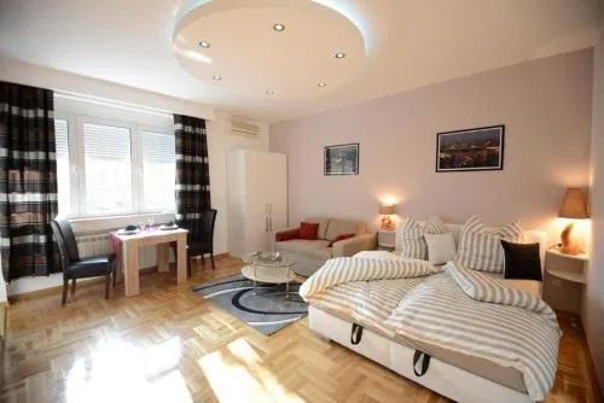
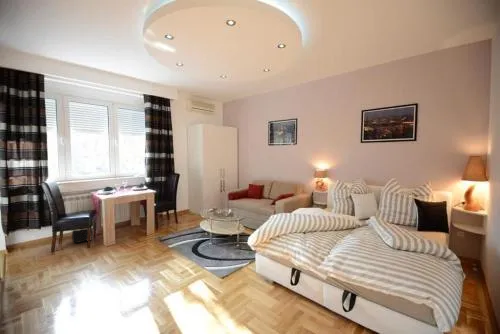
+ backpack (82, 229)
